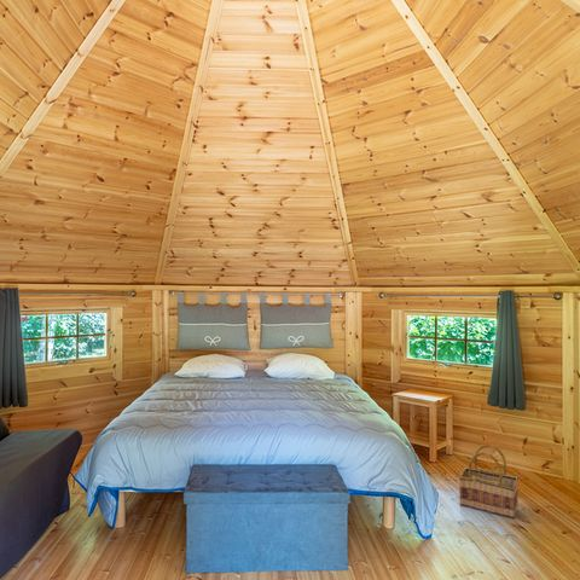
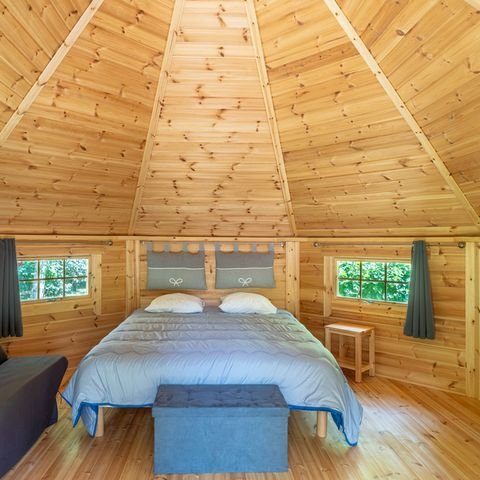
- basket (488, 477)
